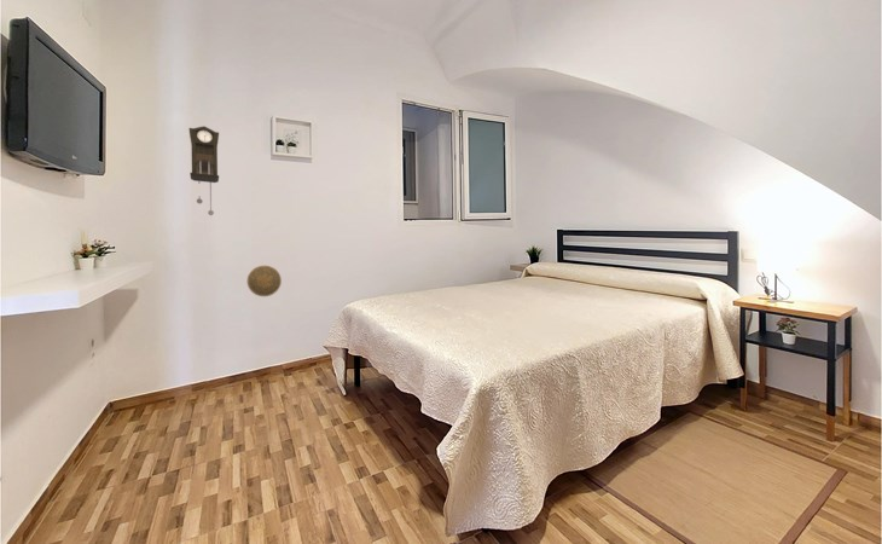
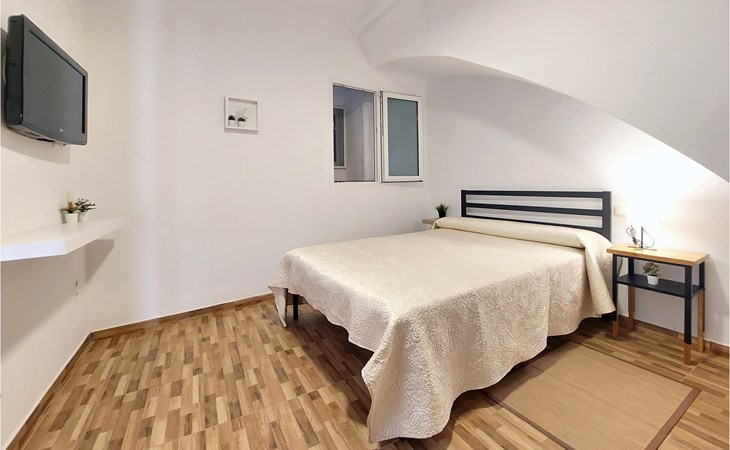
- pendulum clock (204, 172)
- decorative plate (265, 280)
